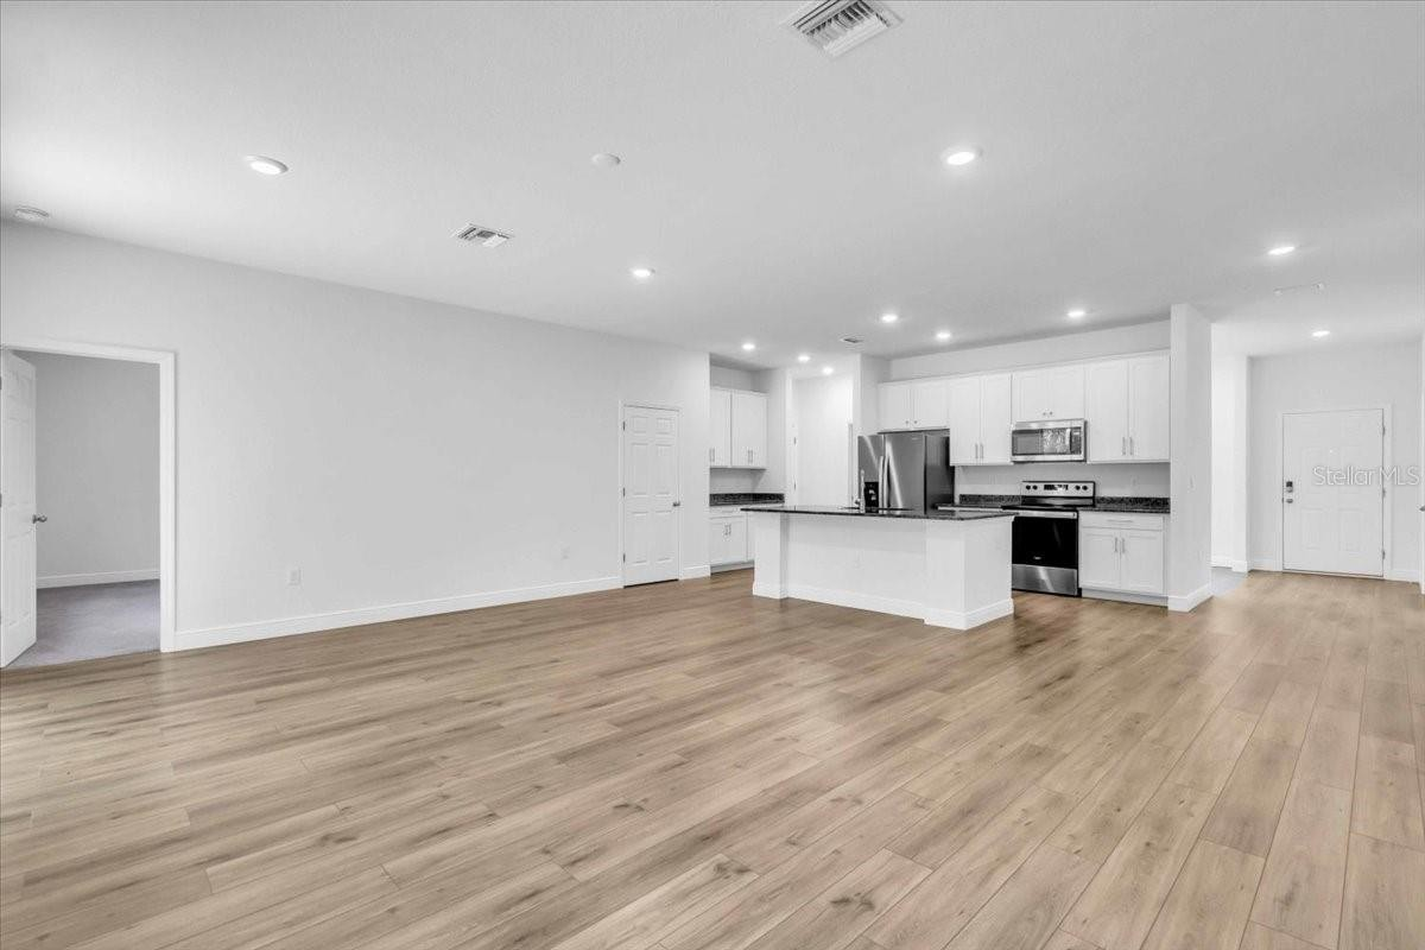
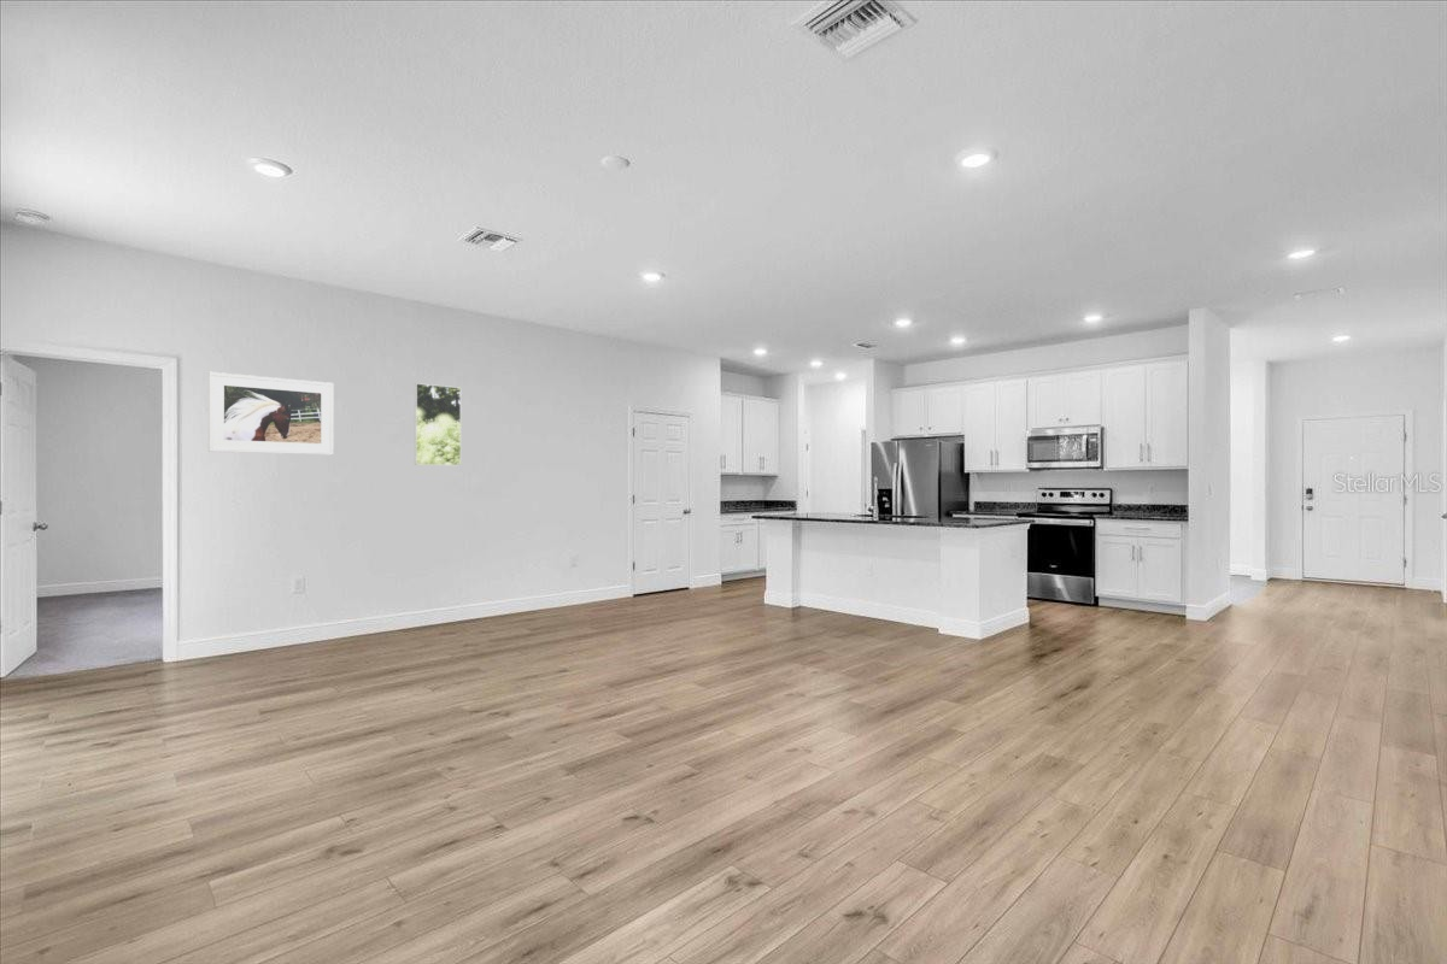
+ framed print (274, 415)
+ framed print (438, 425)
